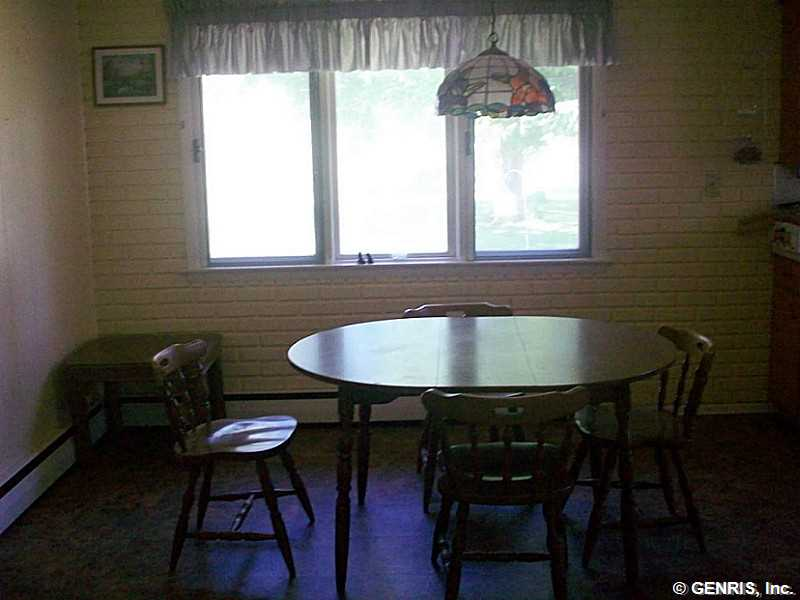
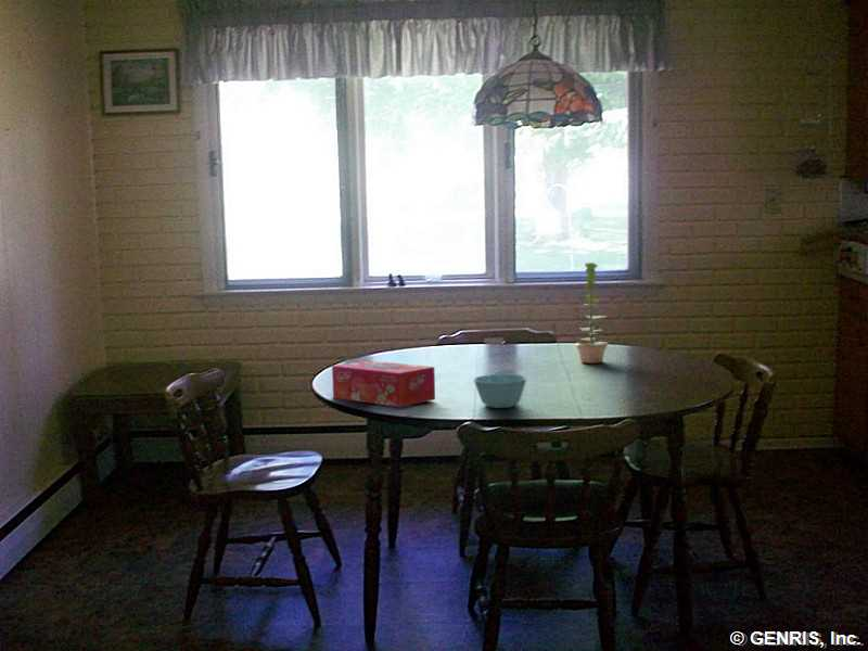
+ bowl (500, 391)
+ plant (591, 312)
+ tissue box (383, 382)
